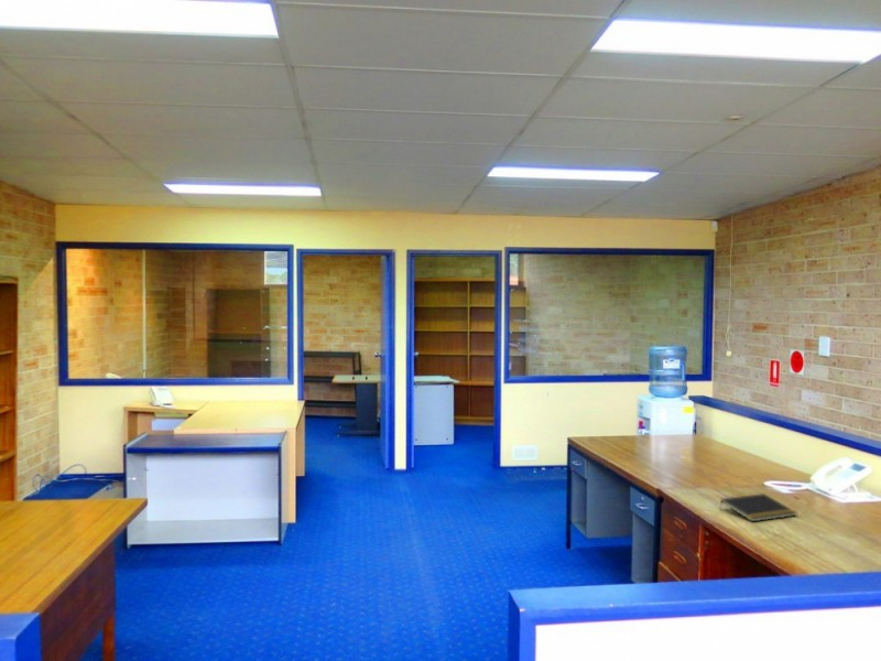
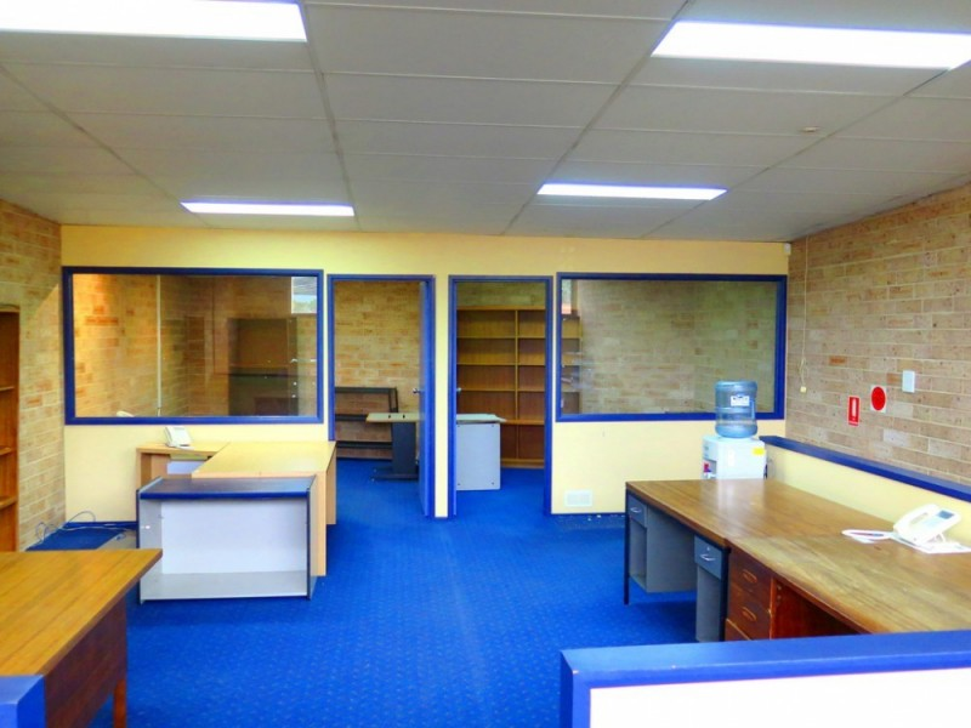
- notepad (758, 507)
